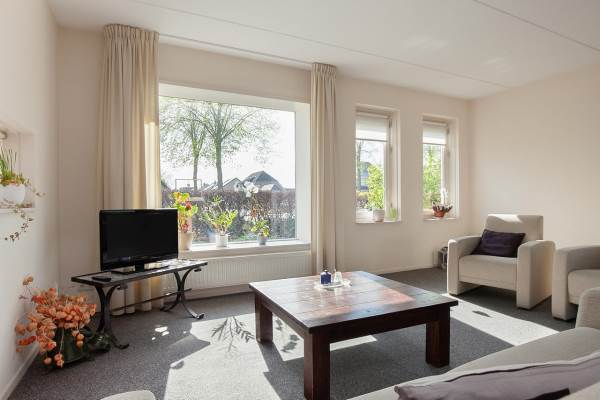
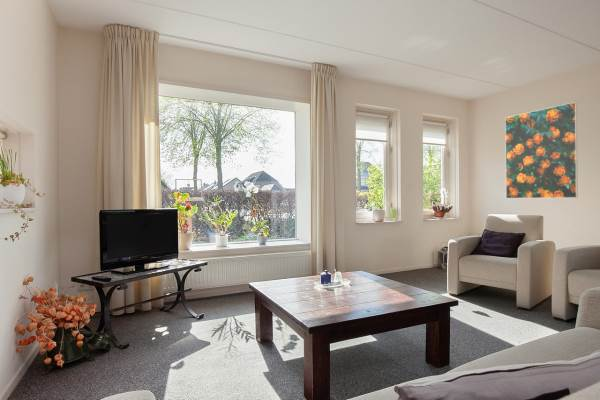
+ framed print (538, 154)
